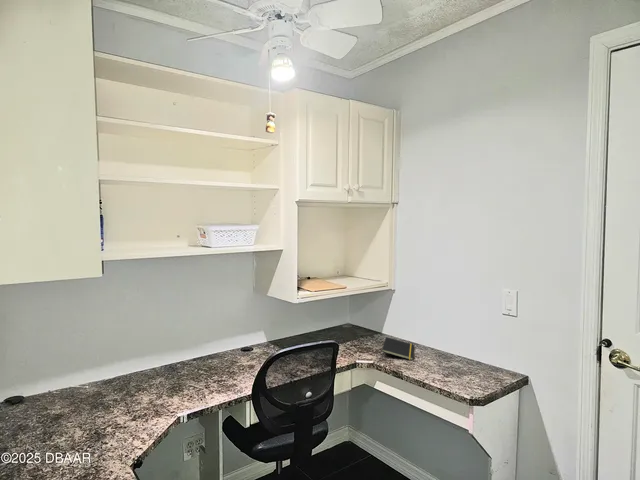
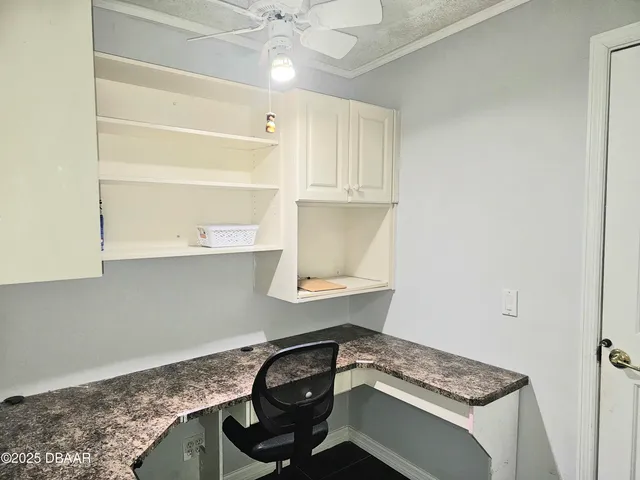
- notepad (398, 348)
